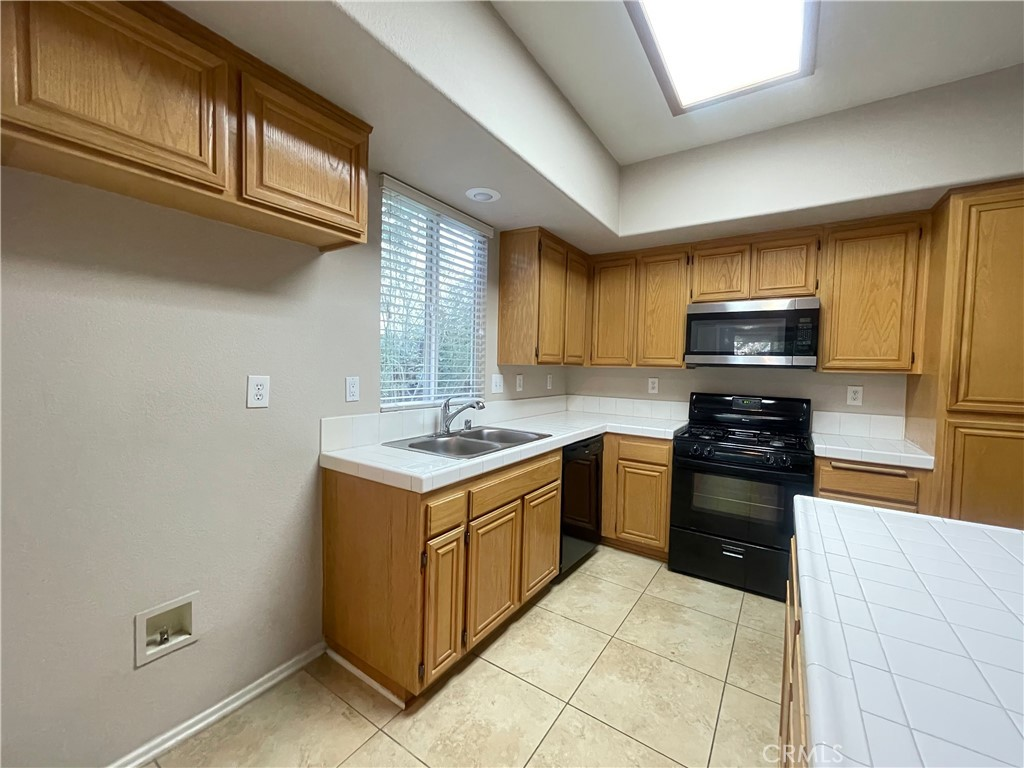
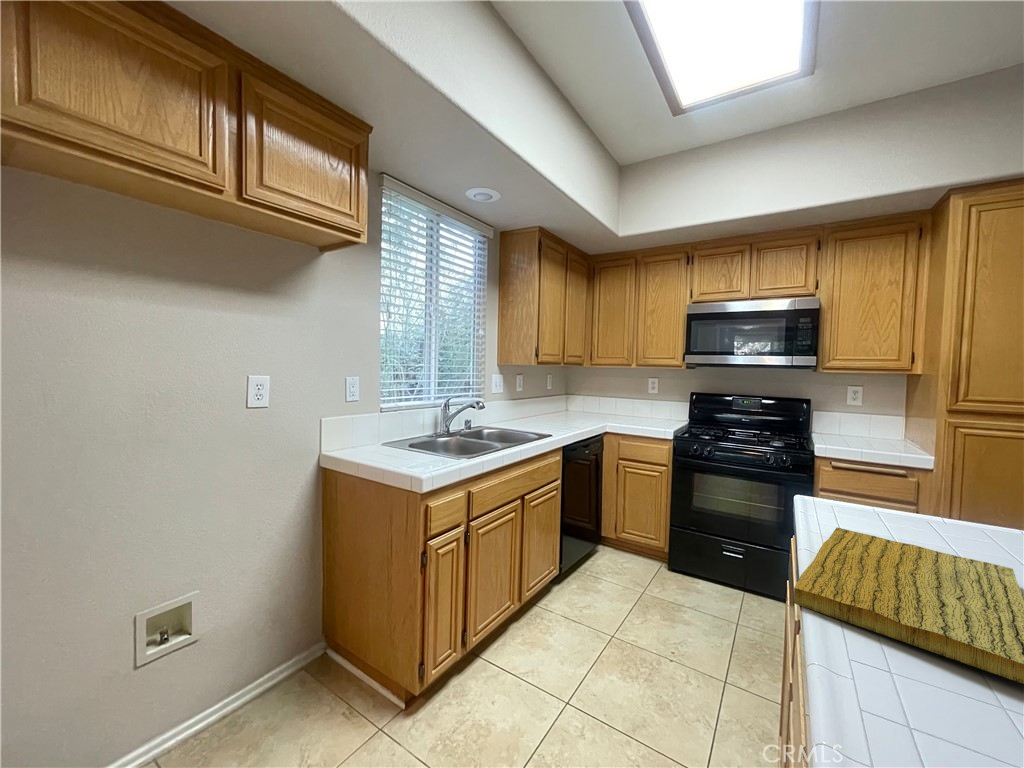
+ cutting board (909, 581)
